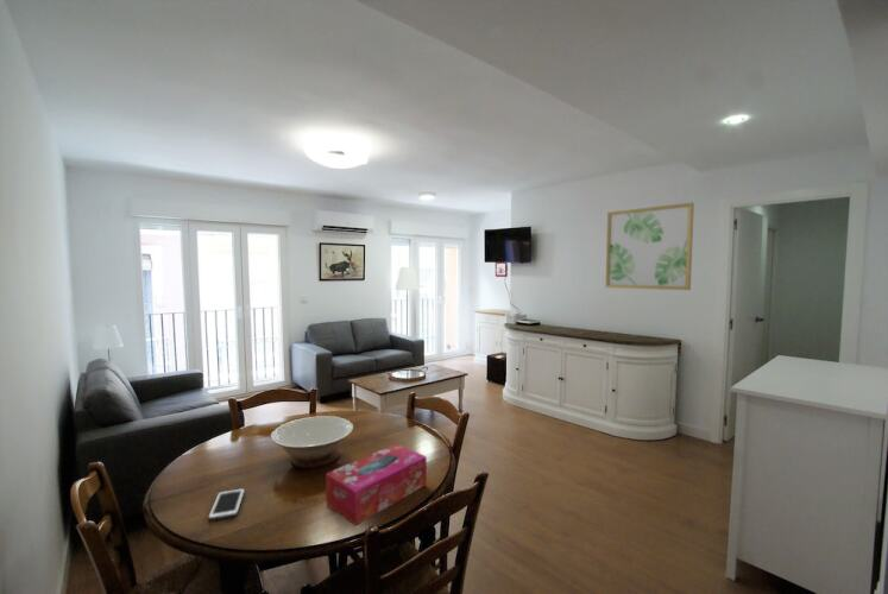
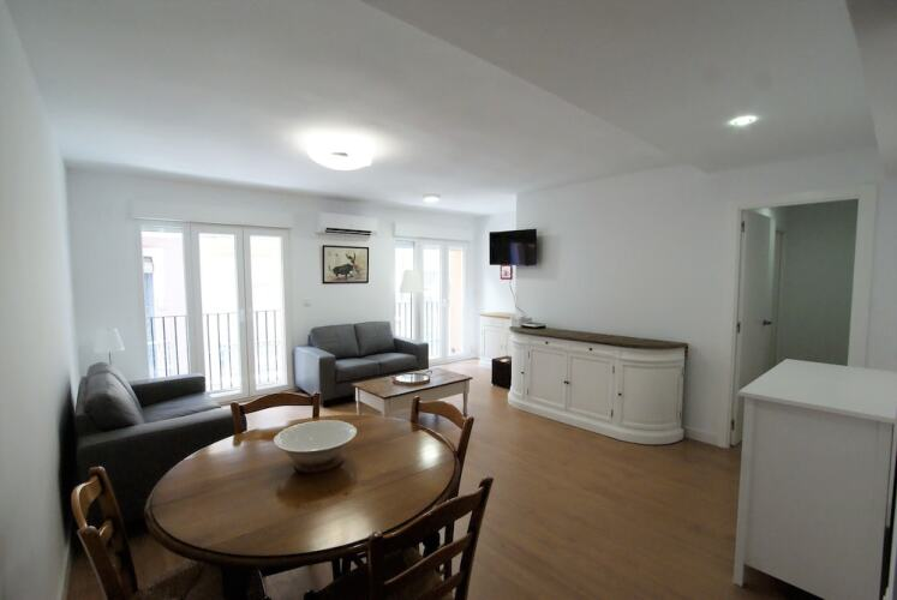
- wall art (645, 248)
- cell phone (227, 503)
- tissue box (378, 479)
